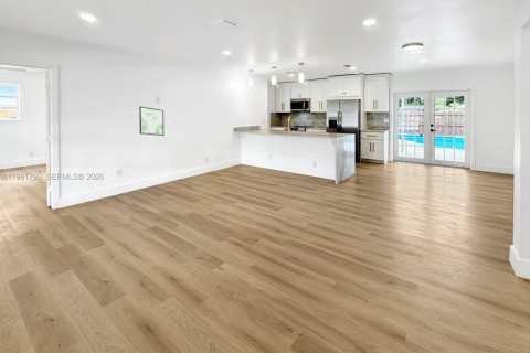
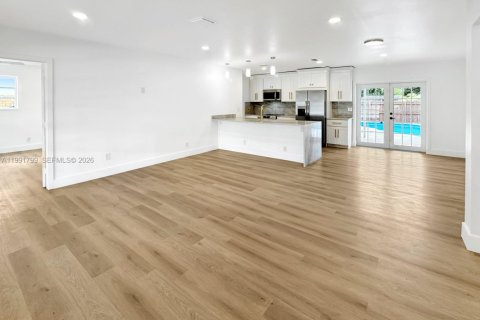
- wall art (151, 121)
